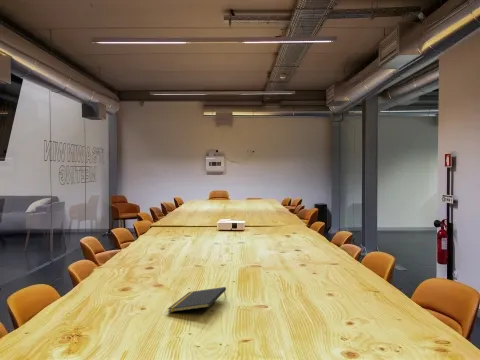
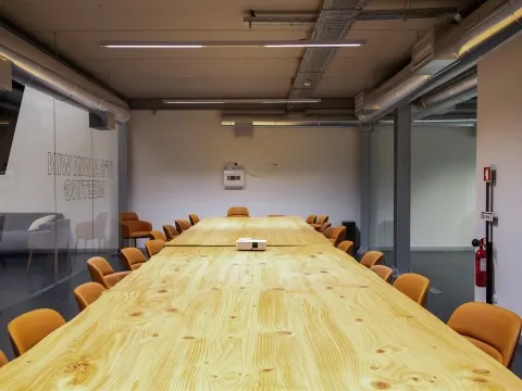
- notepad (198, 298)
